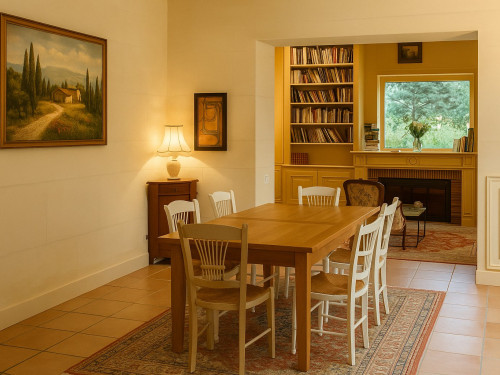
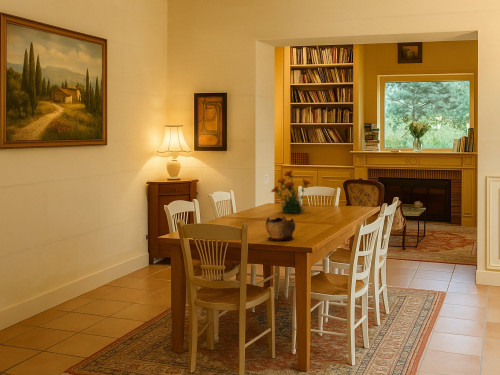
+ flower plant (291, 191)
+ decorative bowl (280, 227)
